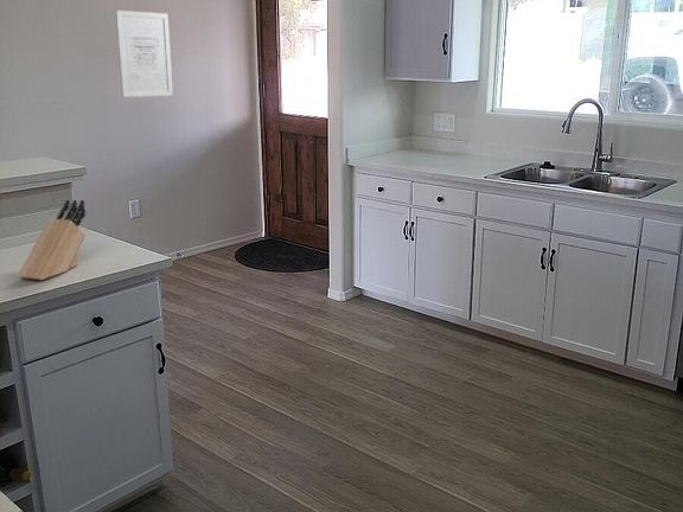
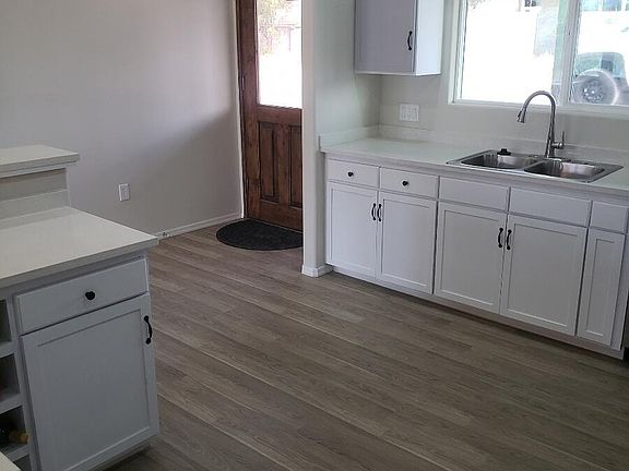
- knife block (55, 237)
- wall art (145, 55)
